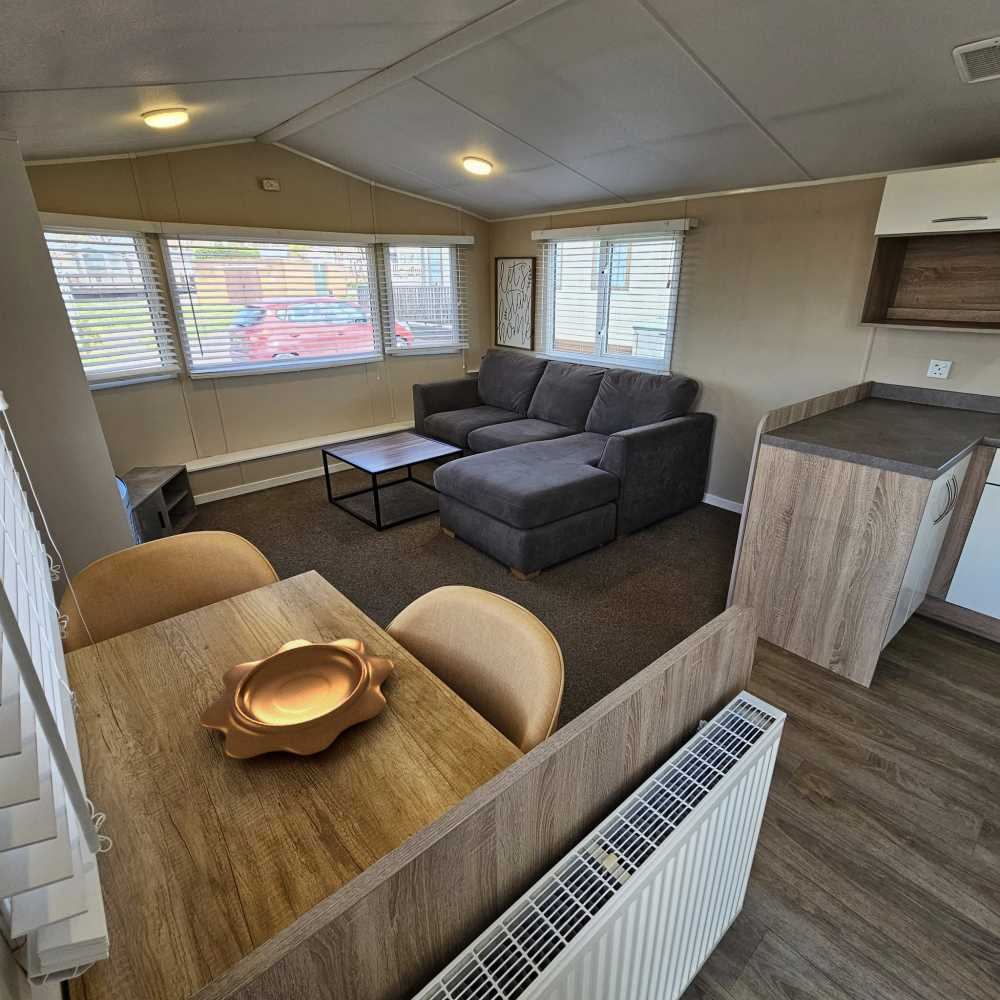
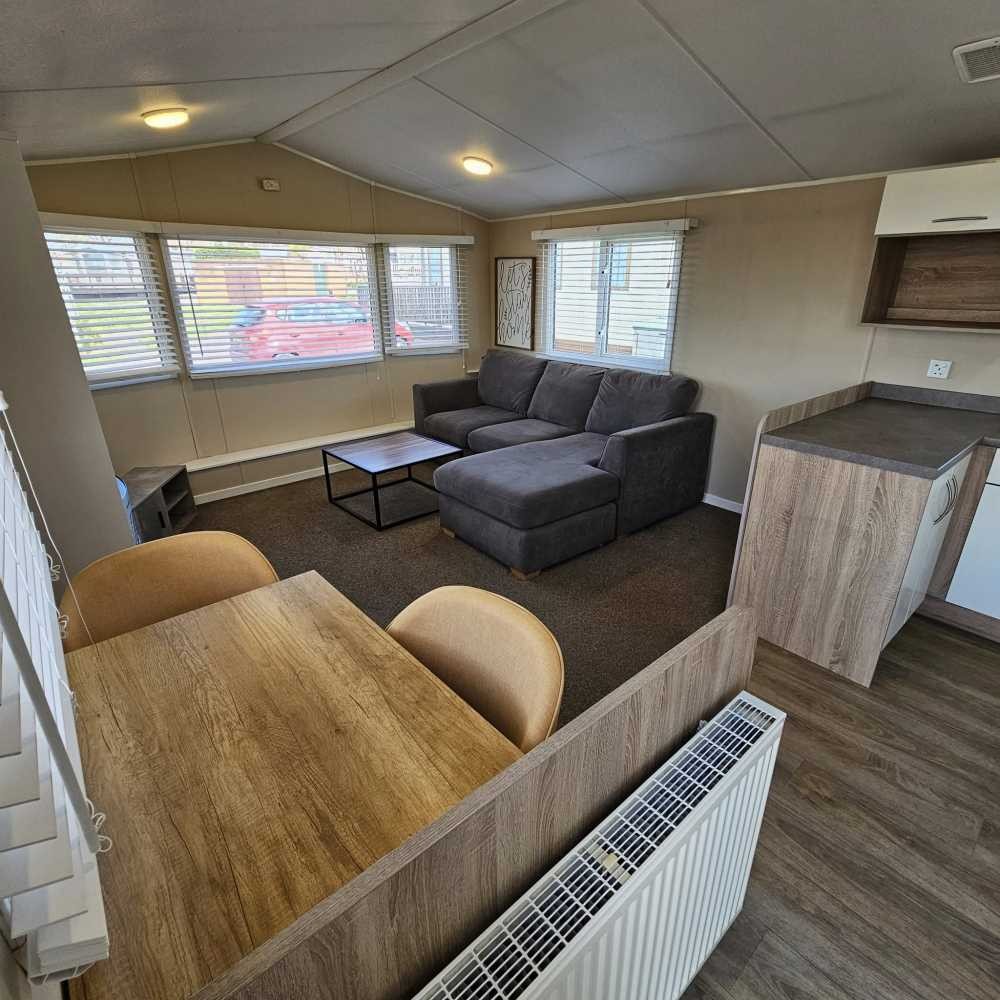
- decorative bowl (301, 688)
